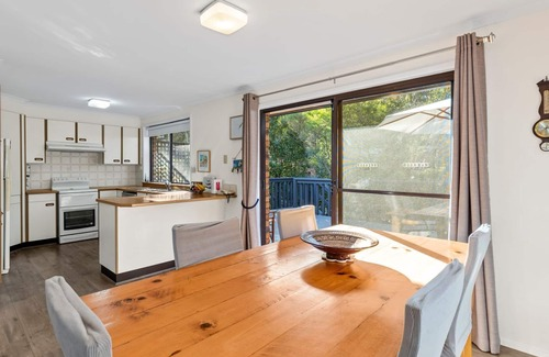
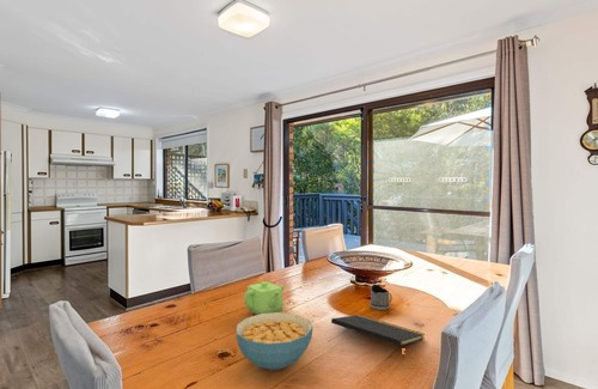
+ cereal bowl (274, 345)
+ notepad (377, 328)
+ tea glass holder (382, 297)
+ teapot (266, 297)
